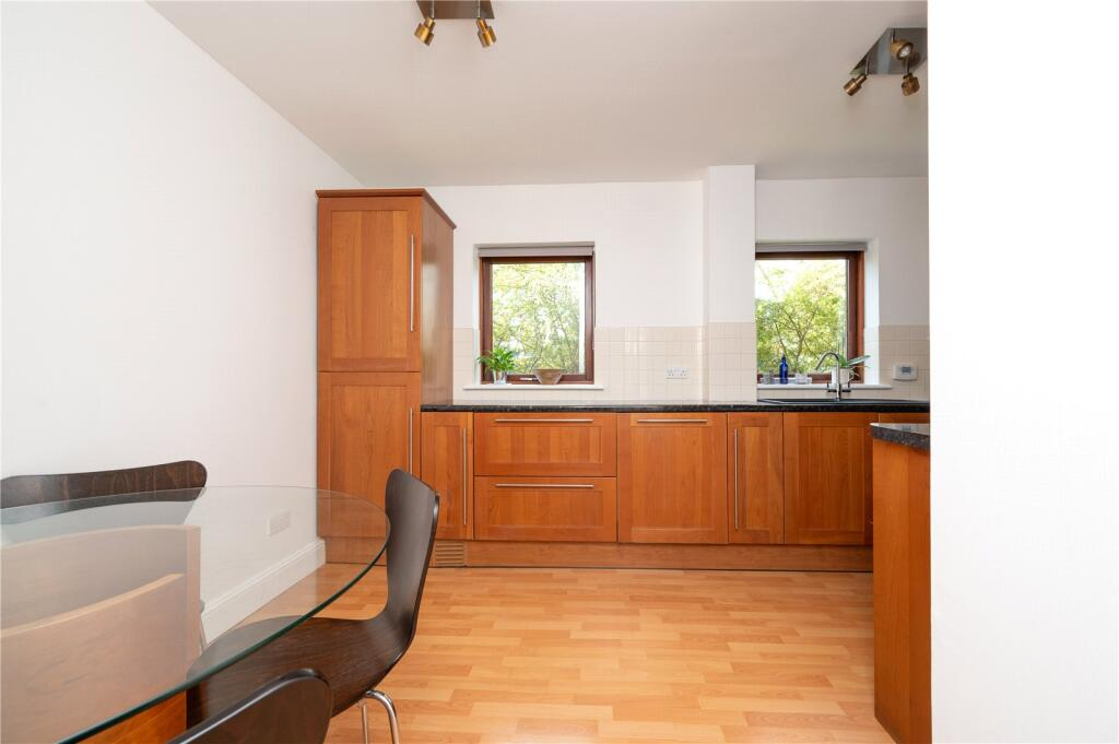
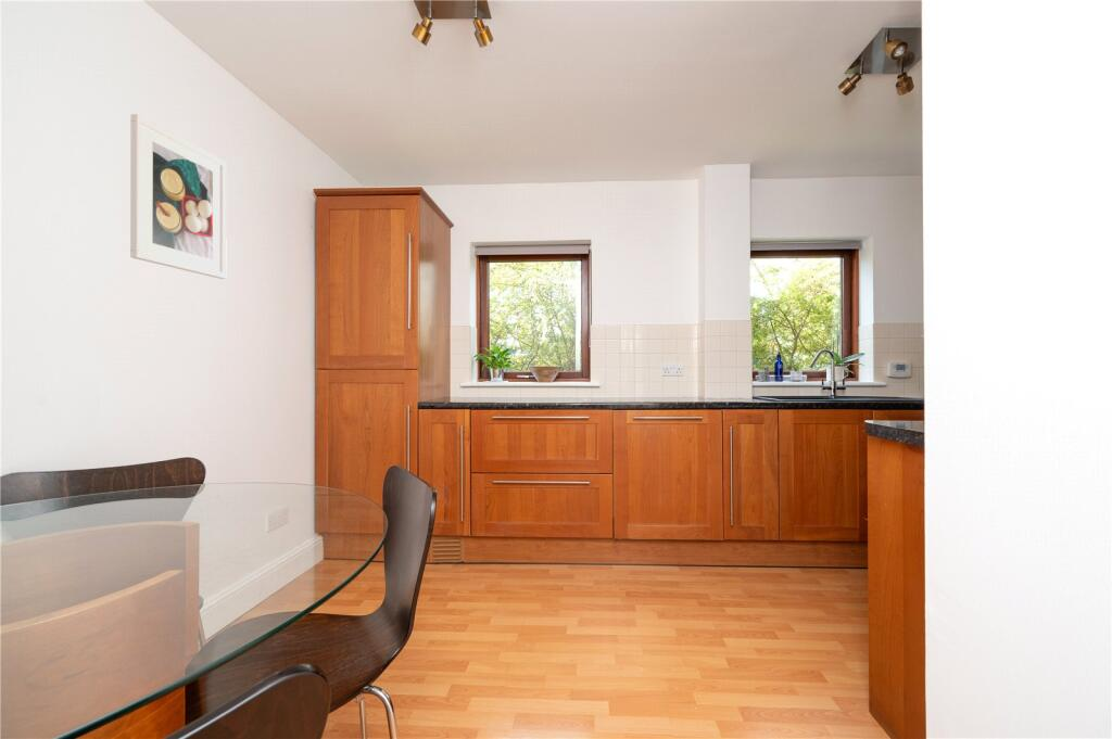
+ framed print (184, 204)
